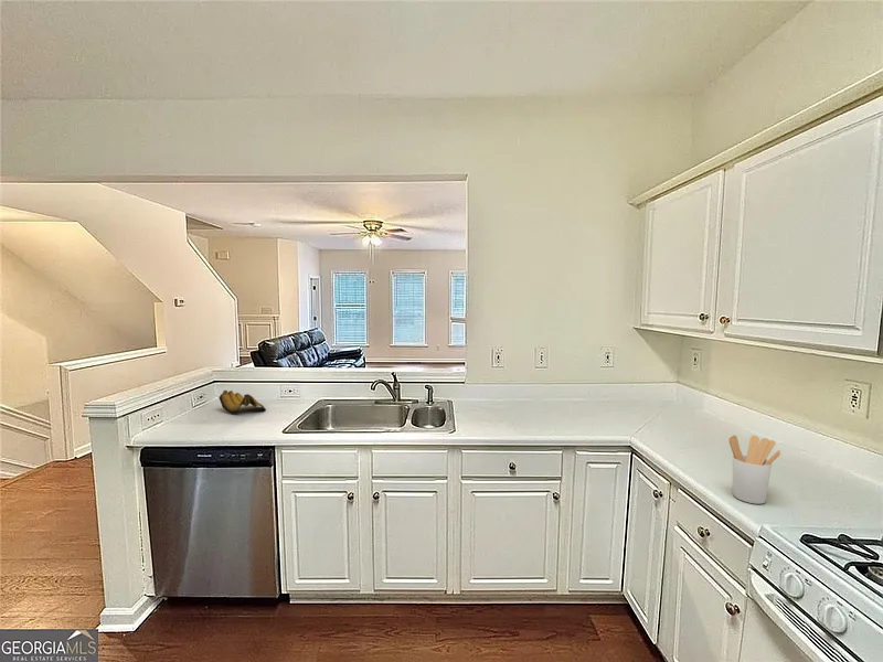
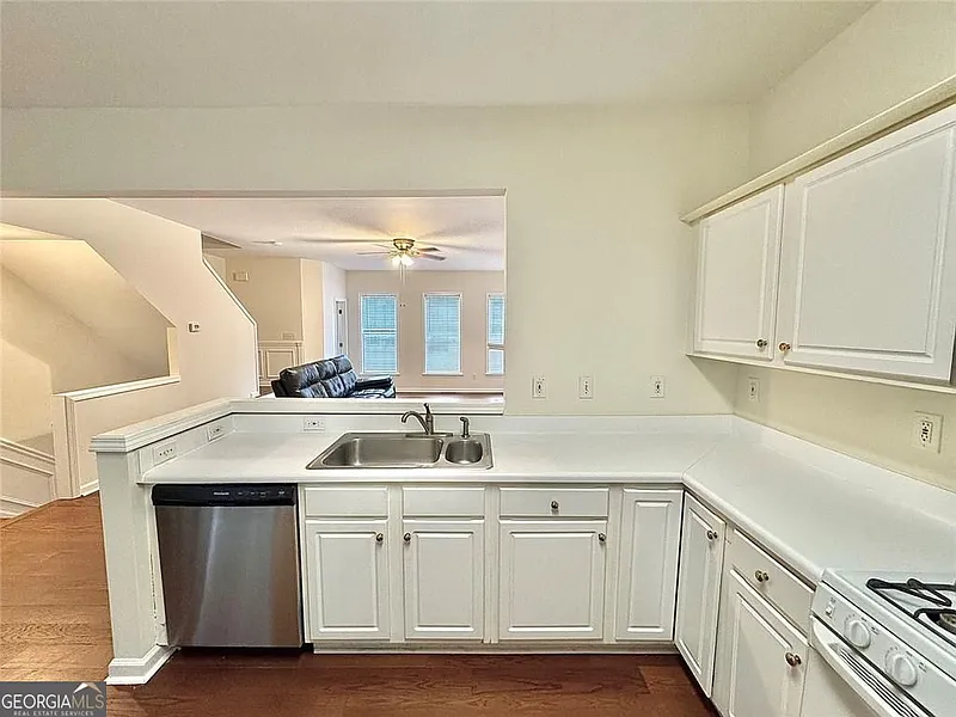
- banana bunch (245, 399)
- utensil holder (754, 467)
